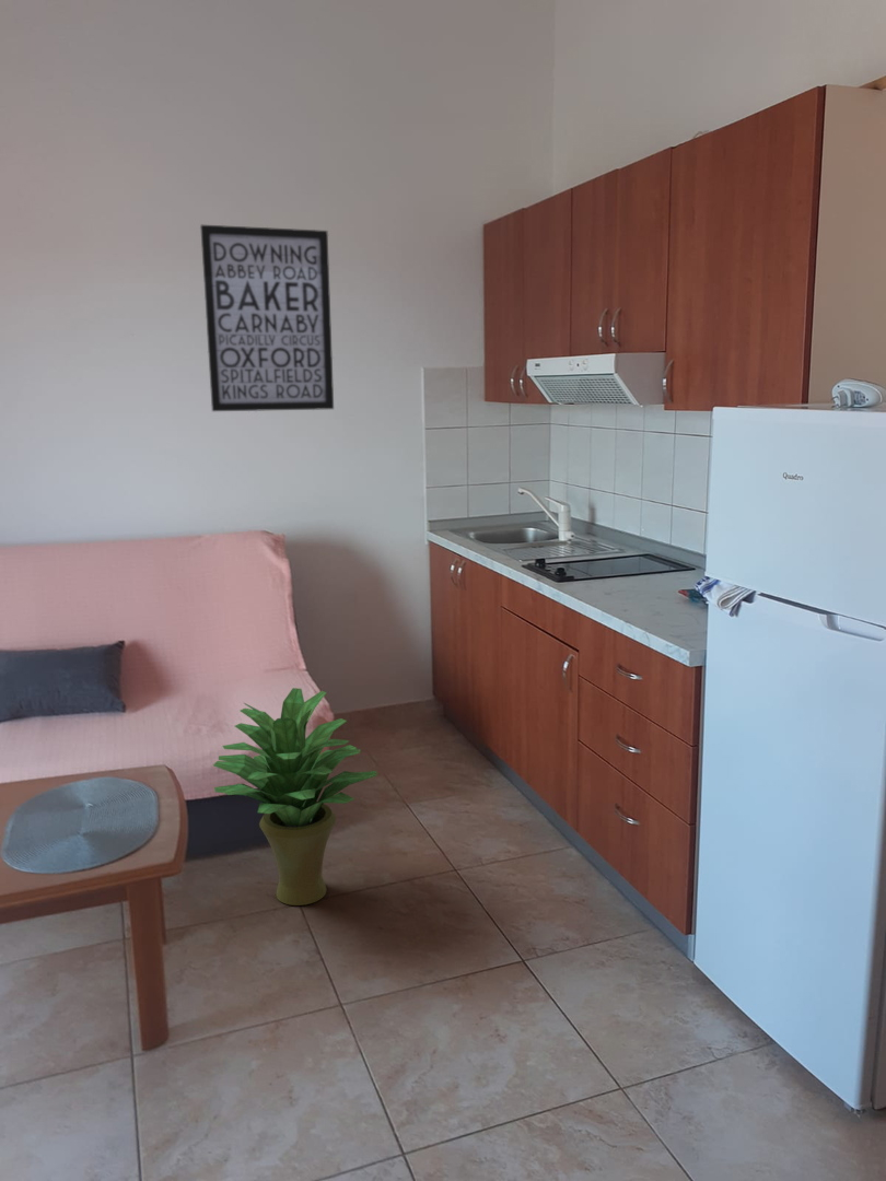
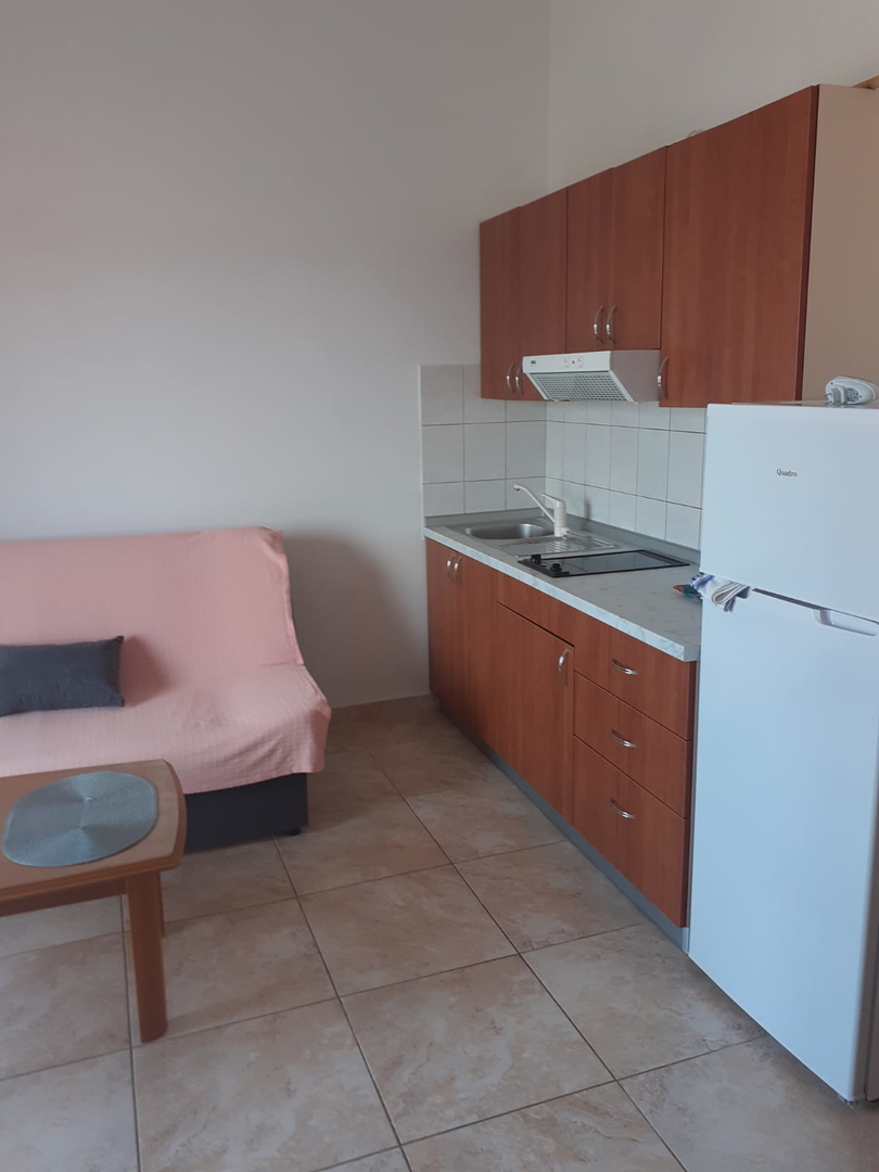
- wall art (269, 320)
- potted plant (296, 795)
